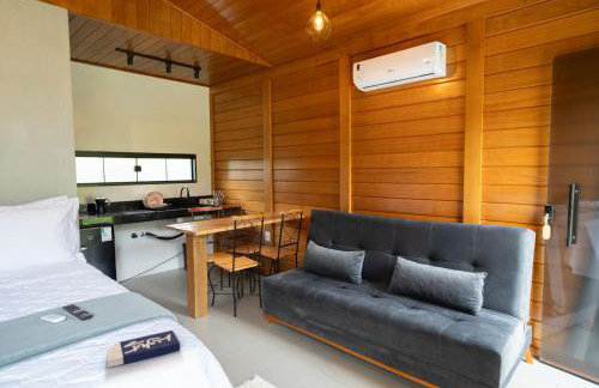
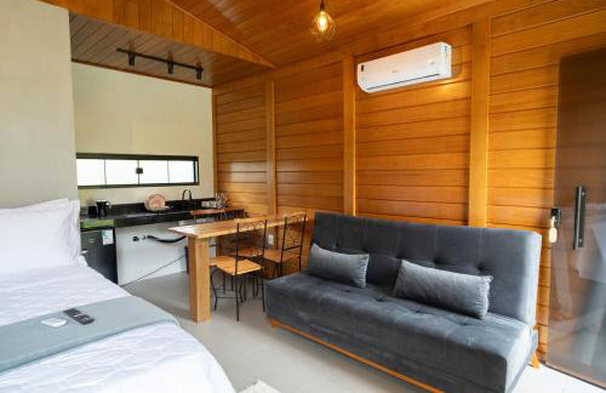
- book (143, 347)
